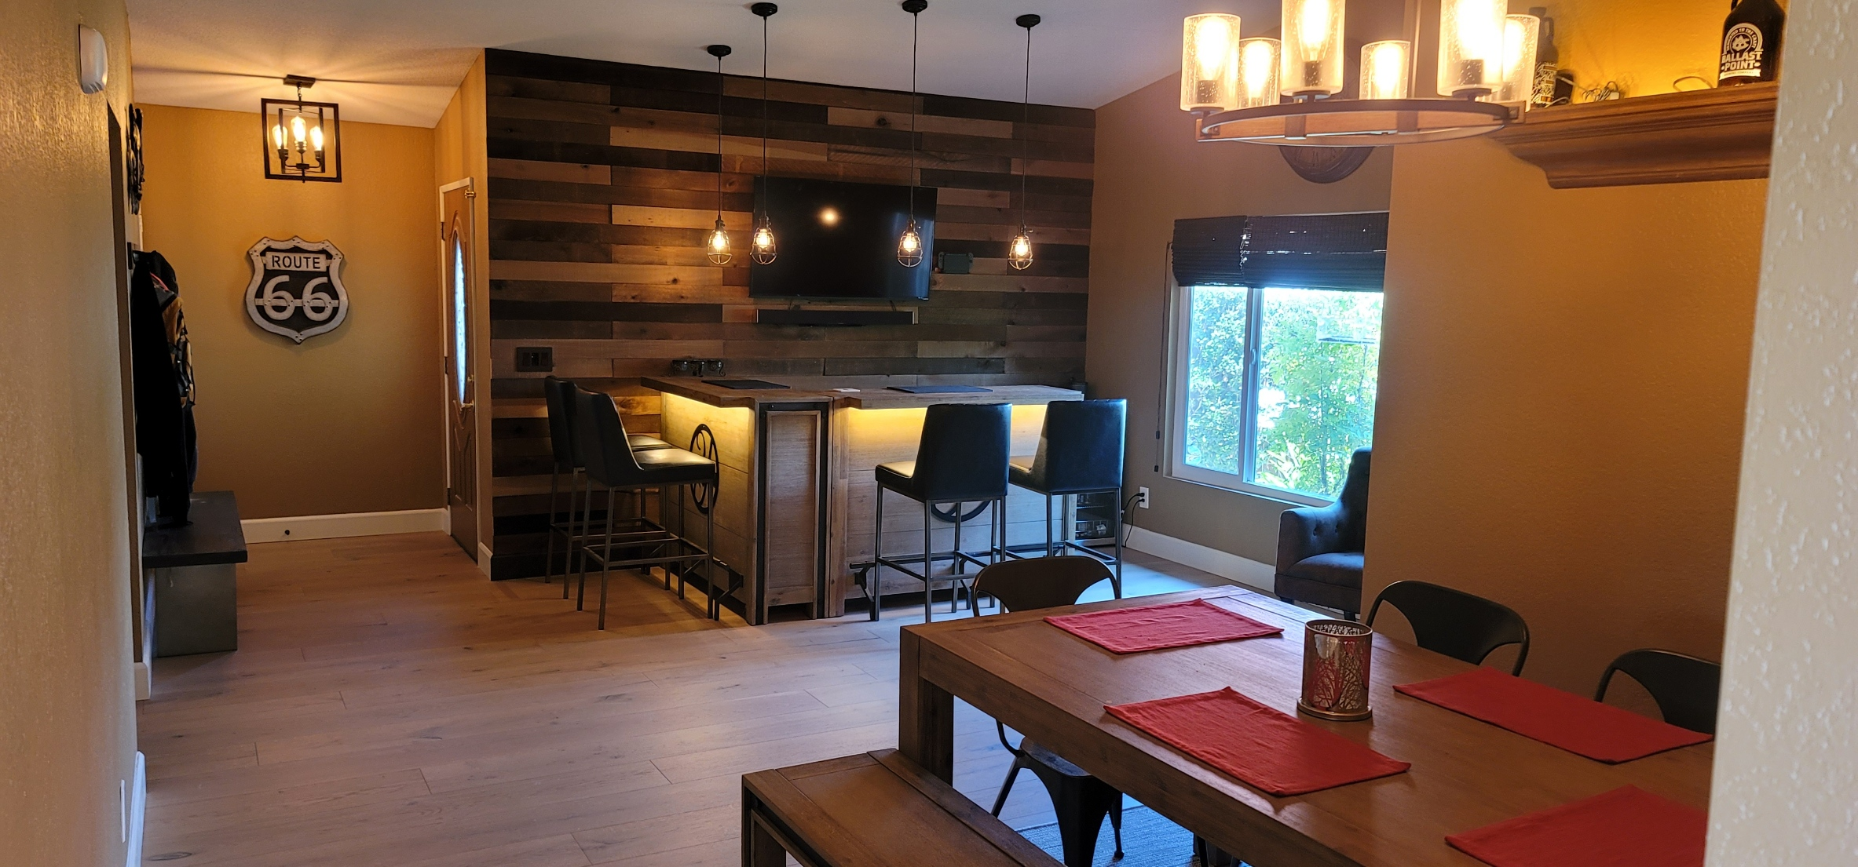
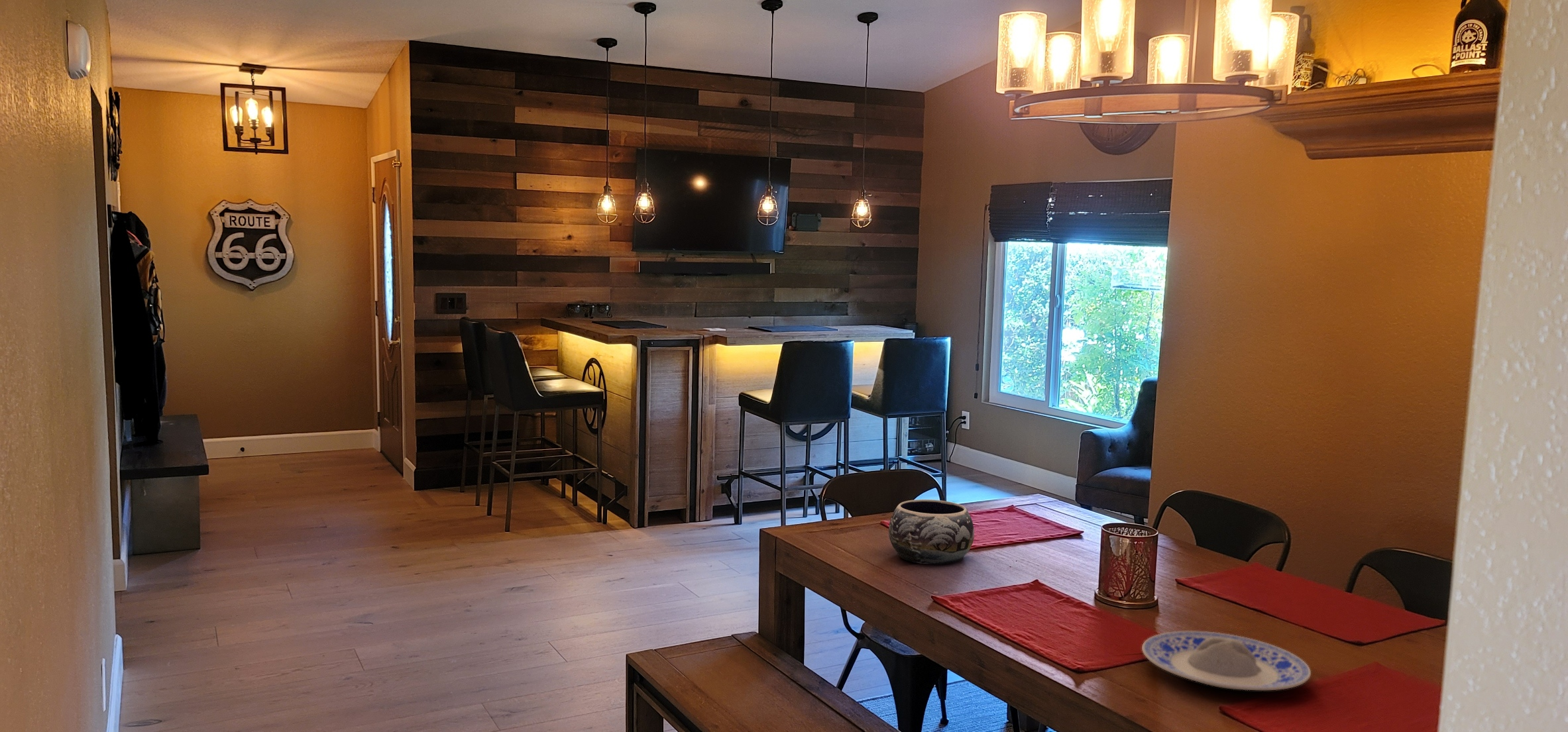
+ decorative bowl (931, 531)
+ plate (1224, 657)
